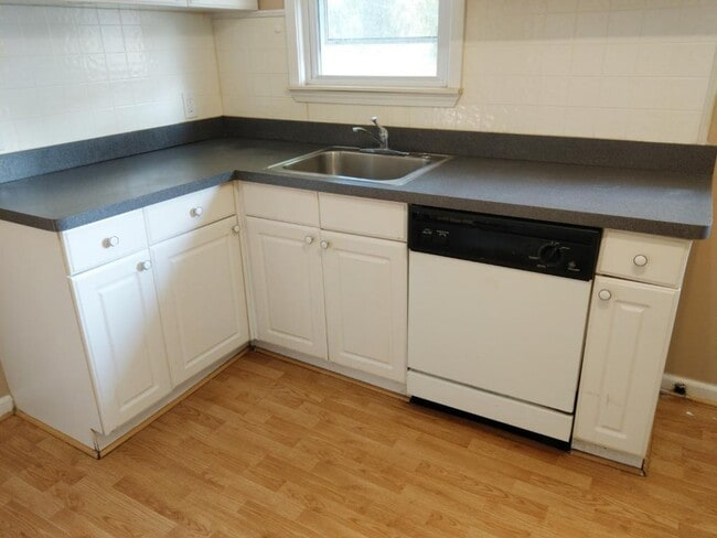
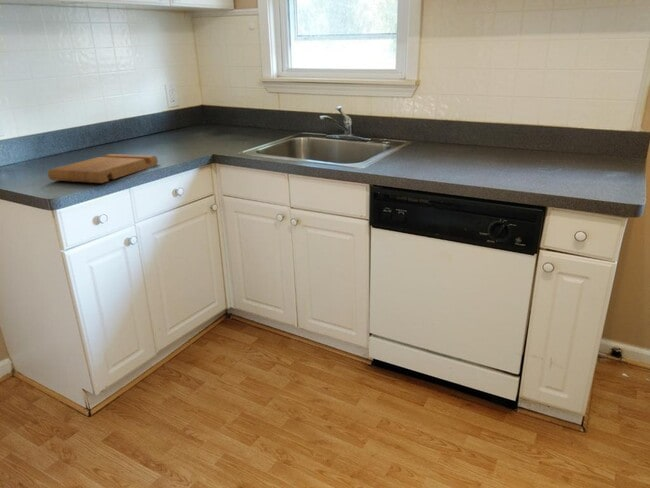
+ cutting board (106, 167)
